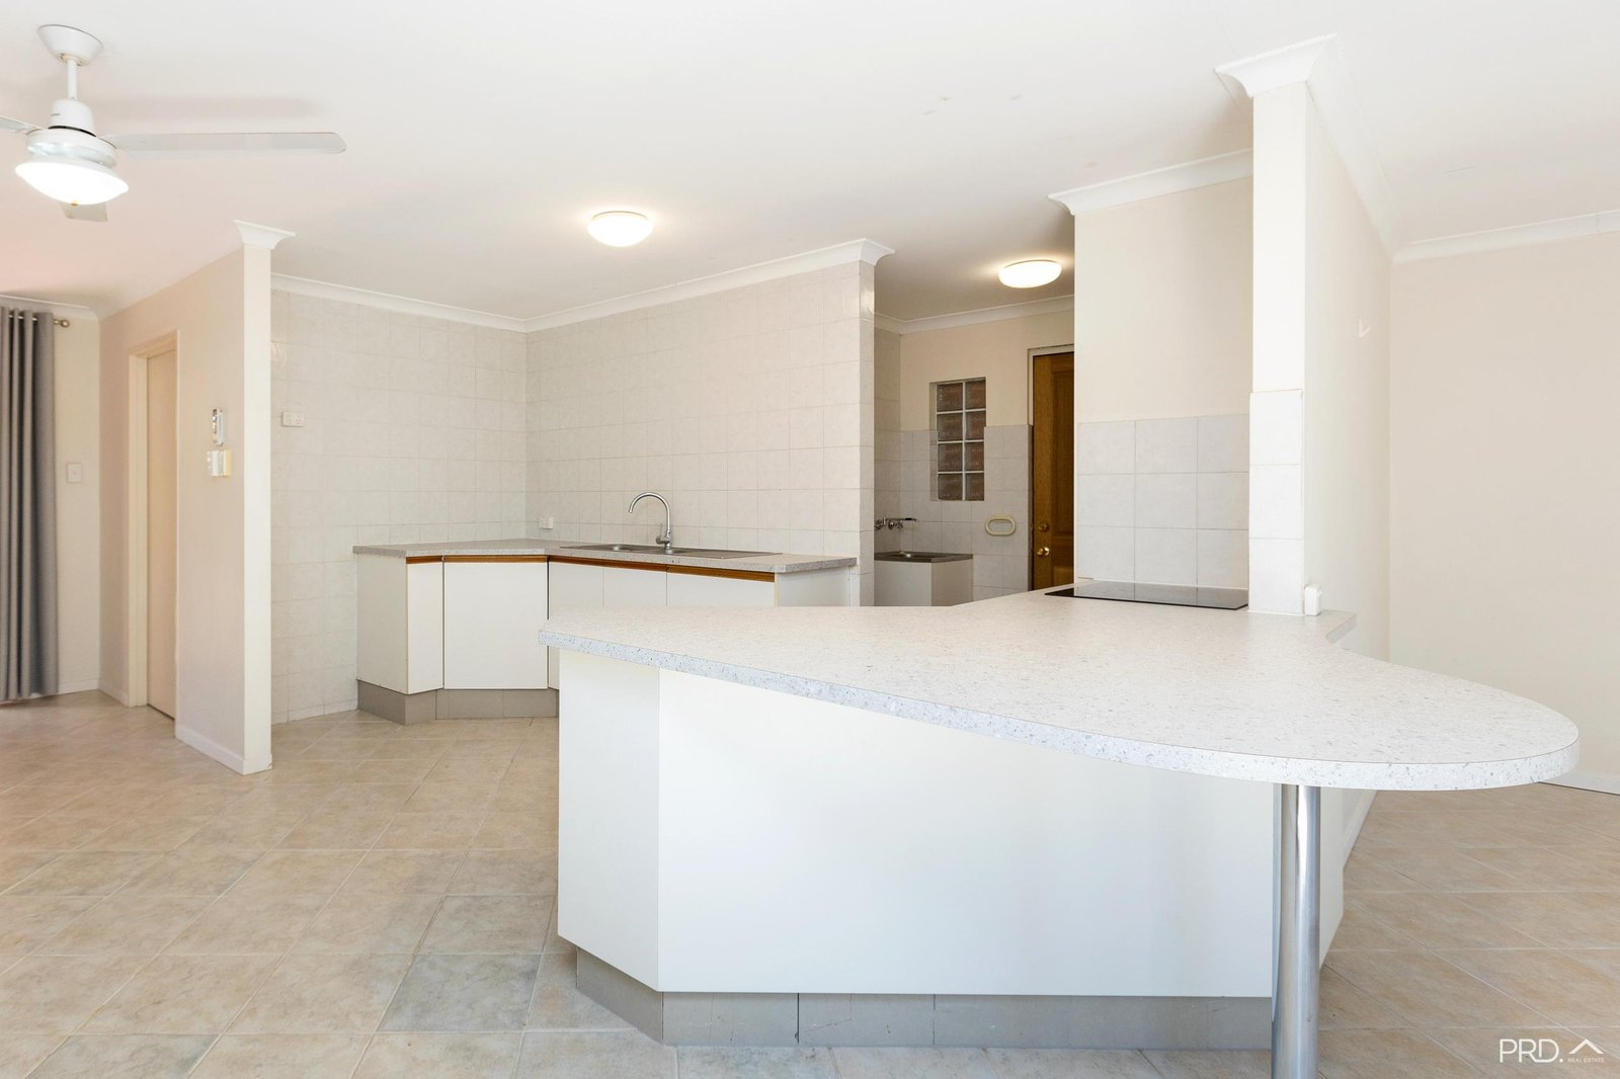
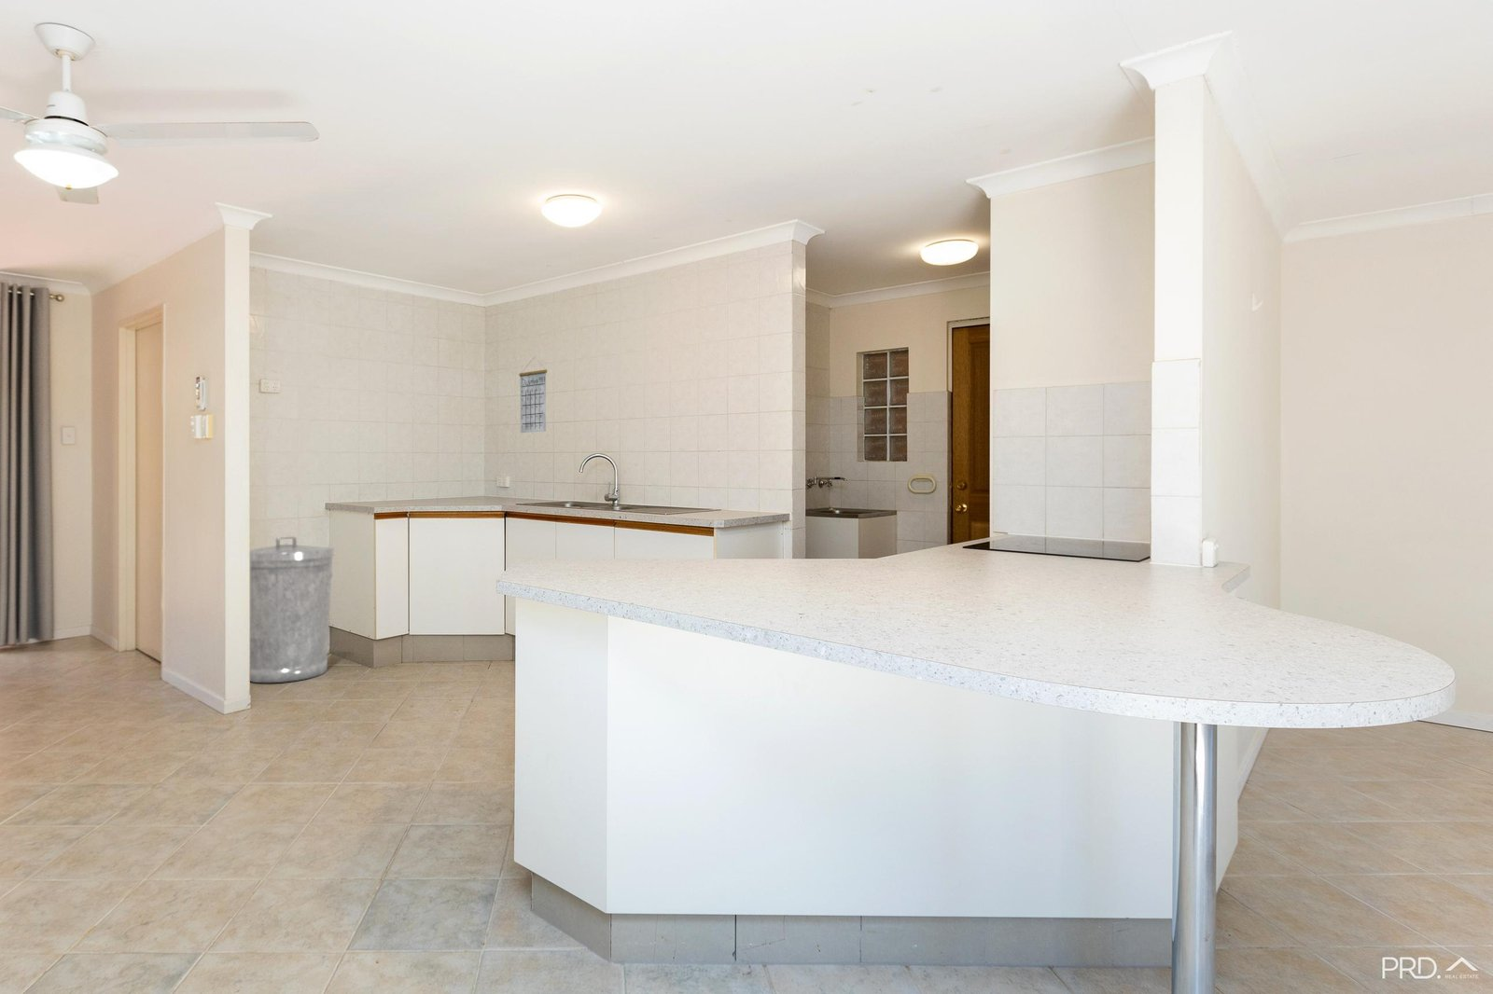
+ calendar (533, 395)
+ trash can (286, 606)
